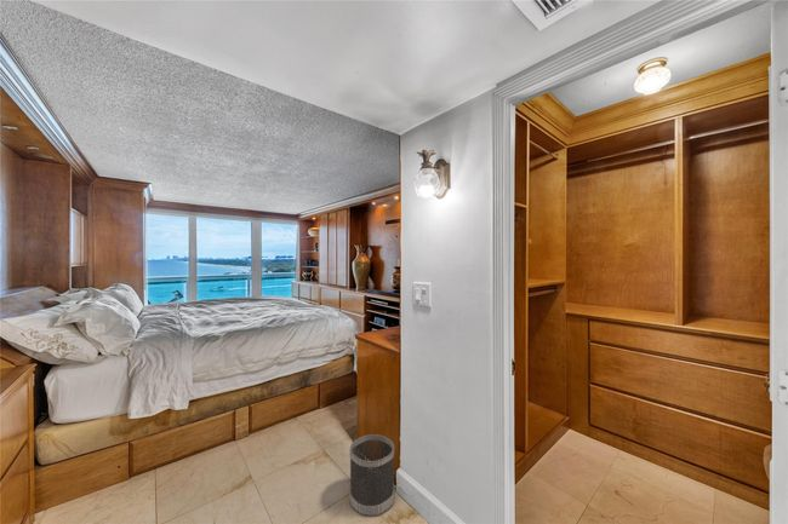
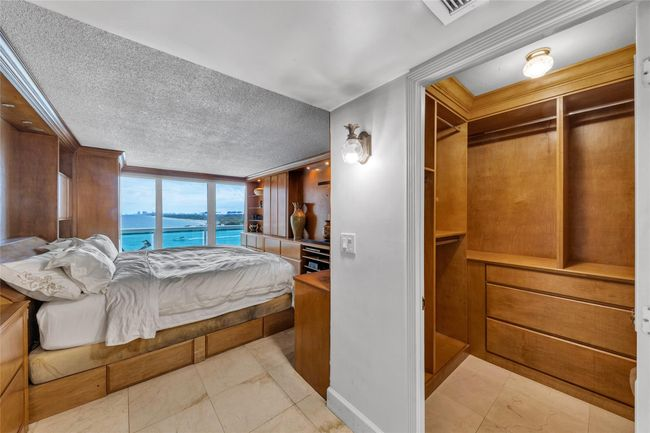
- wastebasket (372, 472)
